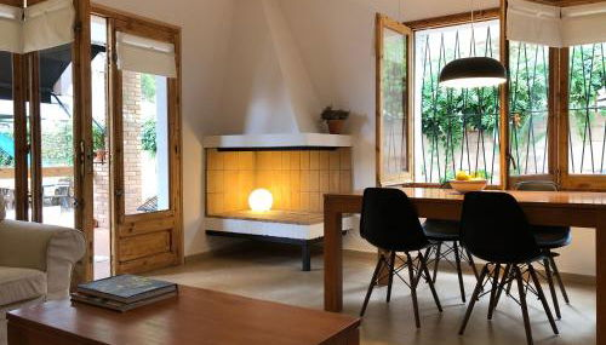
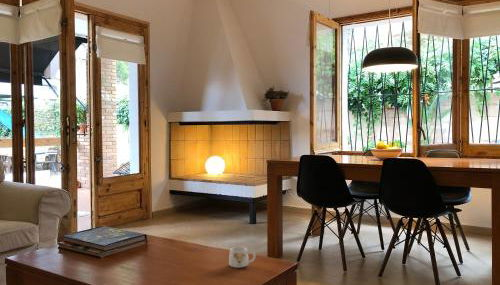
+ mug (242, 256)
